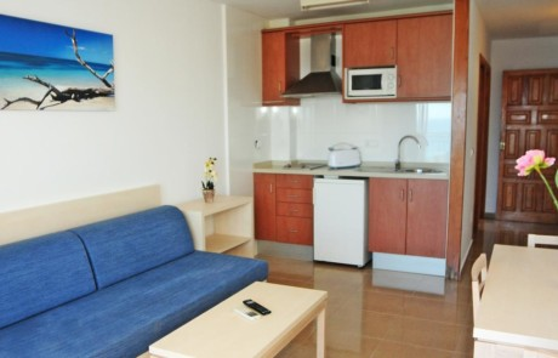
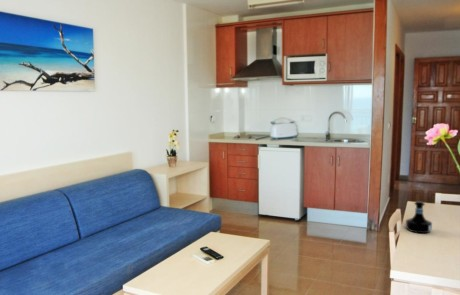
+ tequila bottle (419, 215)
